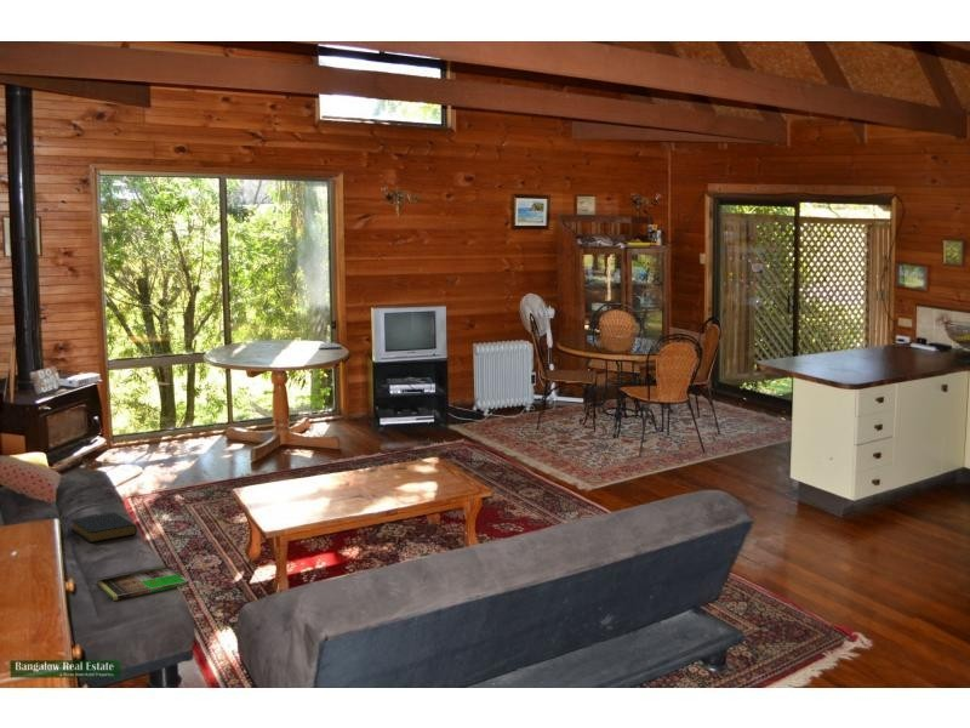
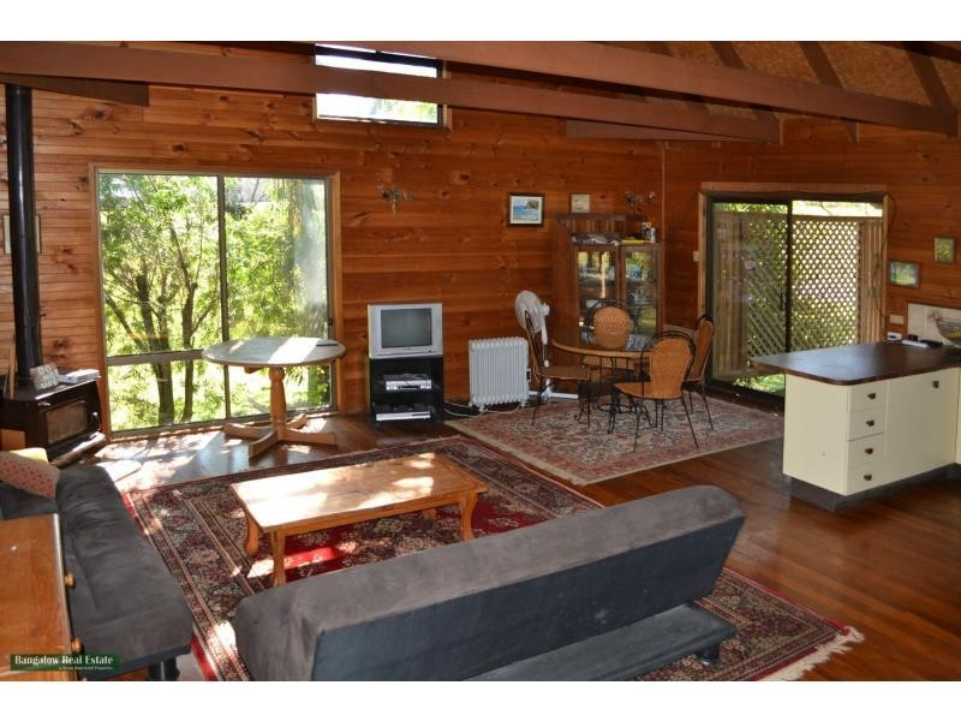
- magazine (142, 582)
- hardback book (103, 527)
